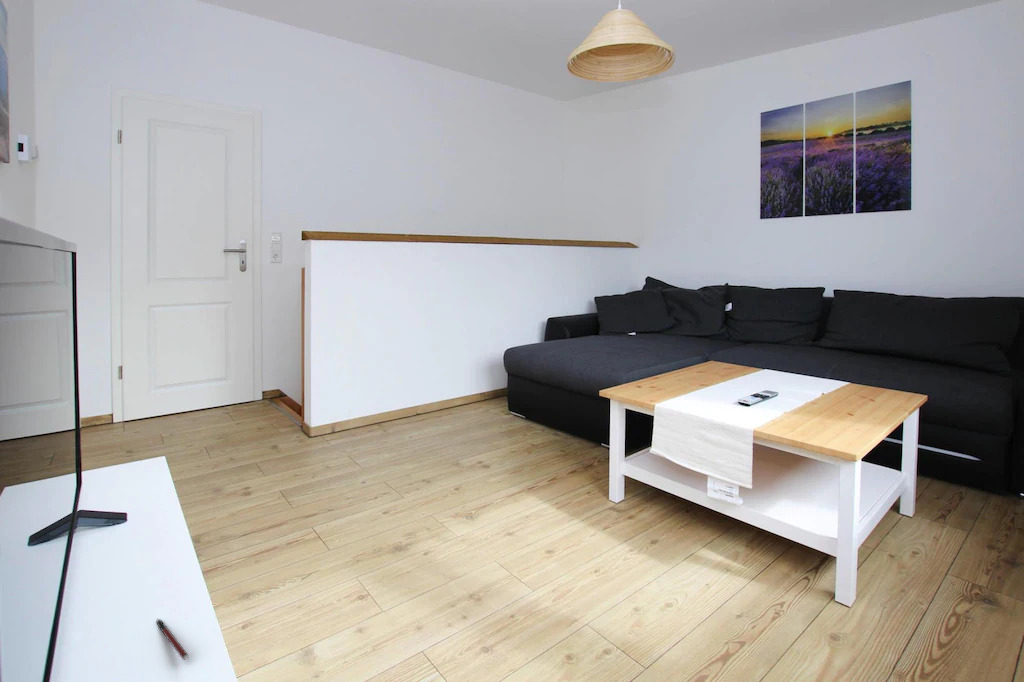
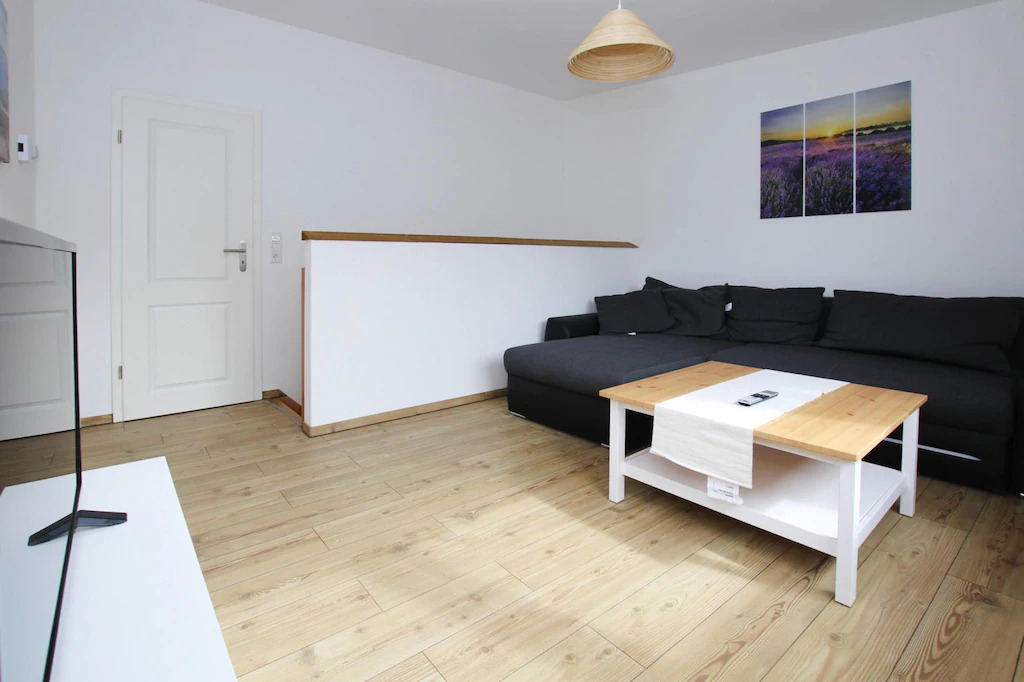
- pen (170, 637)
